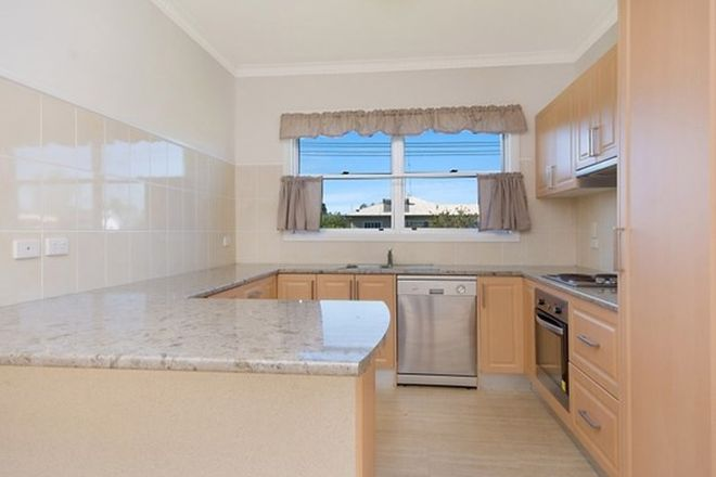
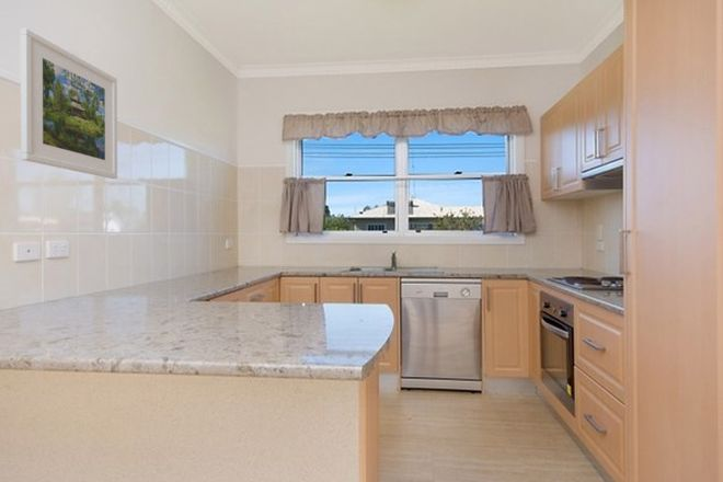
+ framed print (74, 113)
